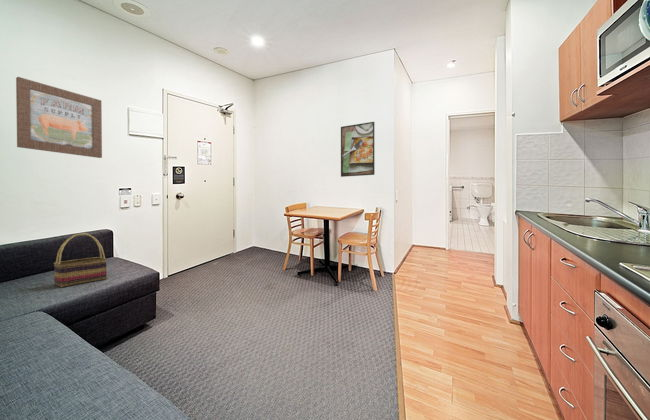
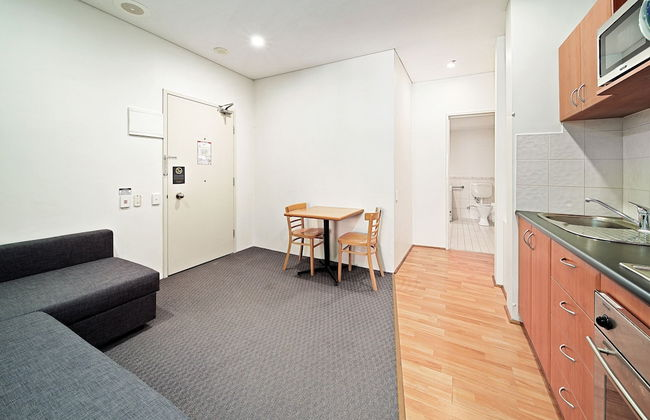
- wall art (63, 121)
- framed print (357, 150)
- woven basket (81, 259)
